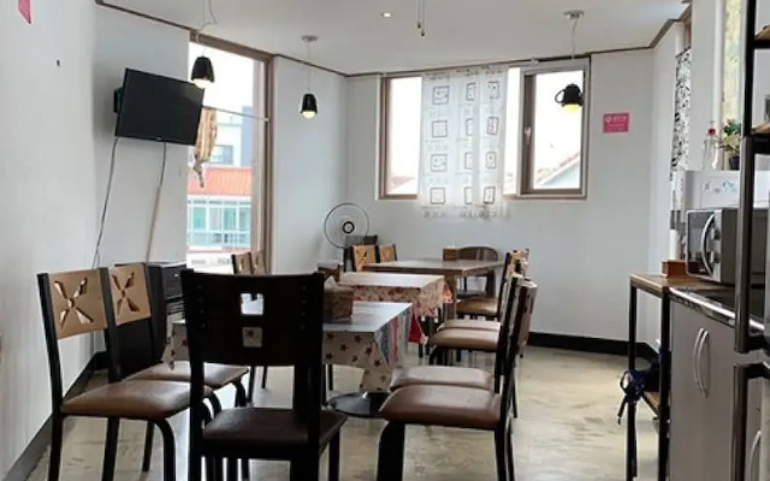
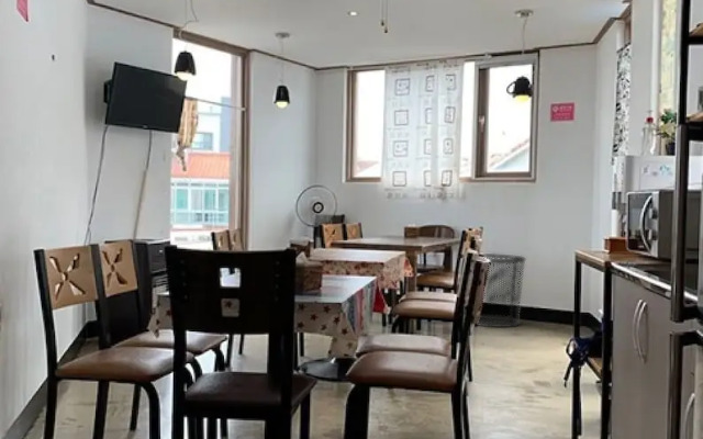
+ waste bin (493, 289)
